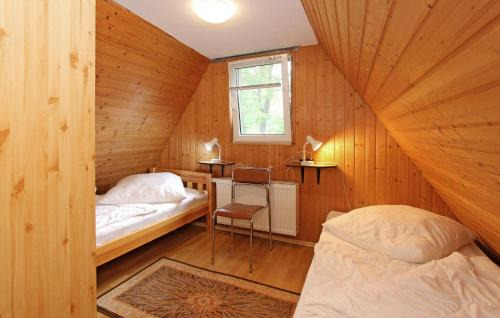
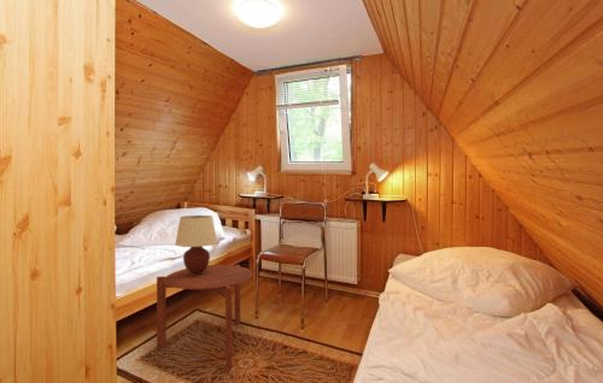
+ table lamp (197, 244)
+ side table (226, 310)
